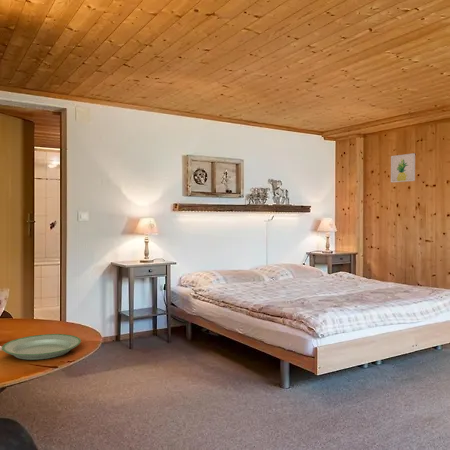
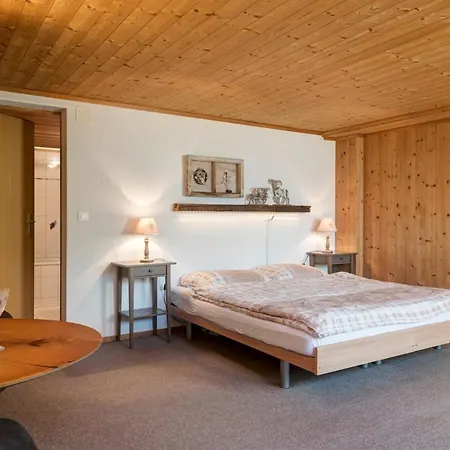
- plate (42, 347)
- wall art (402, 168)
